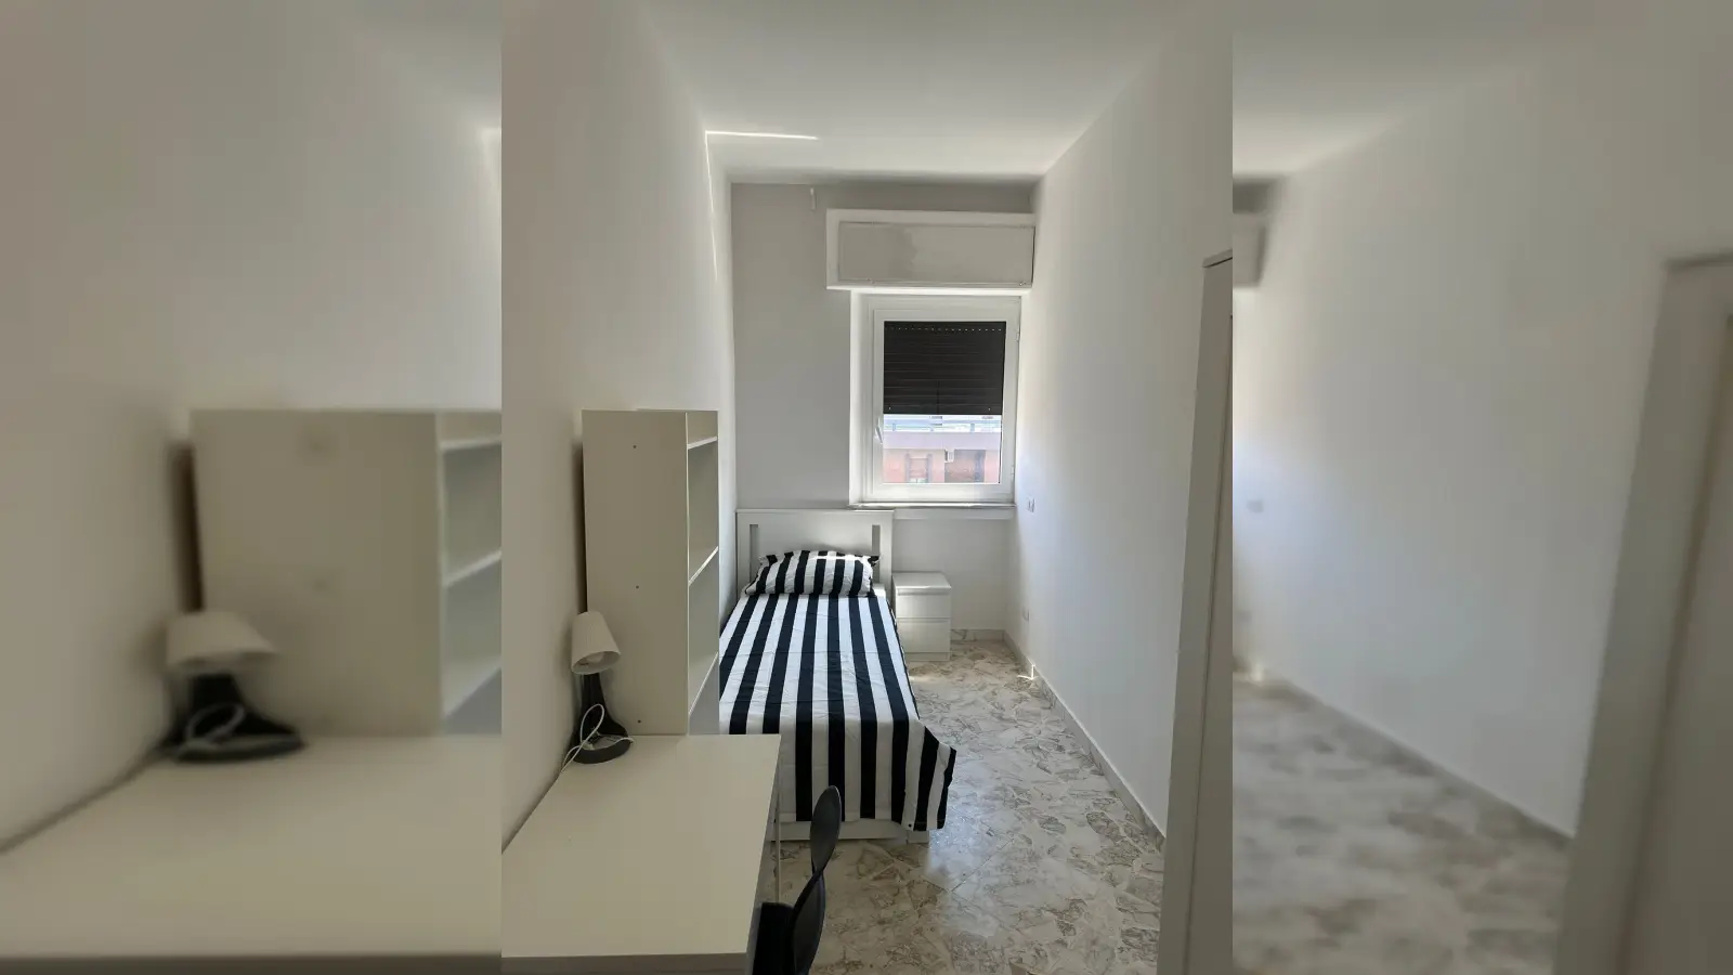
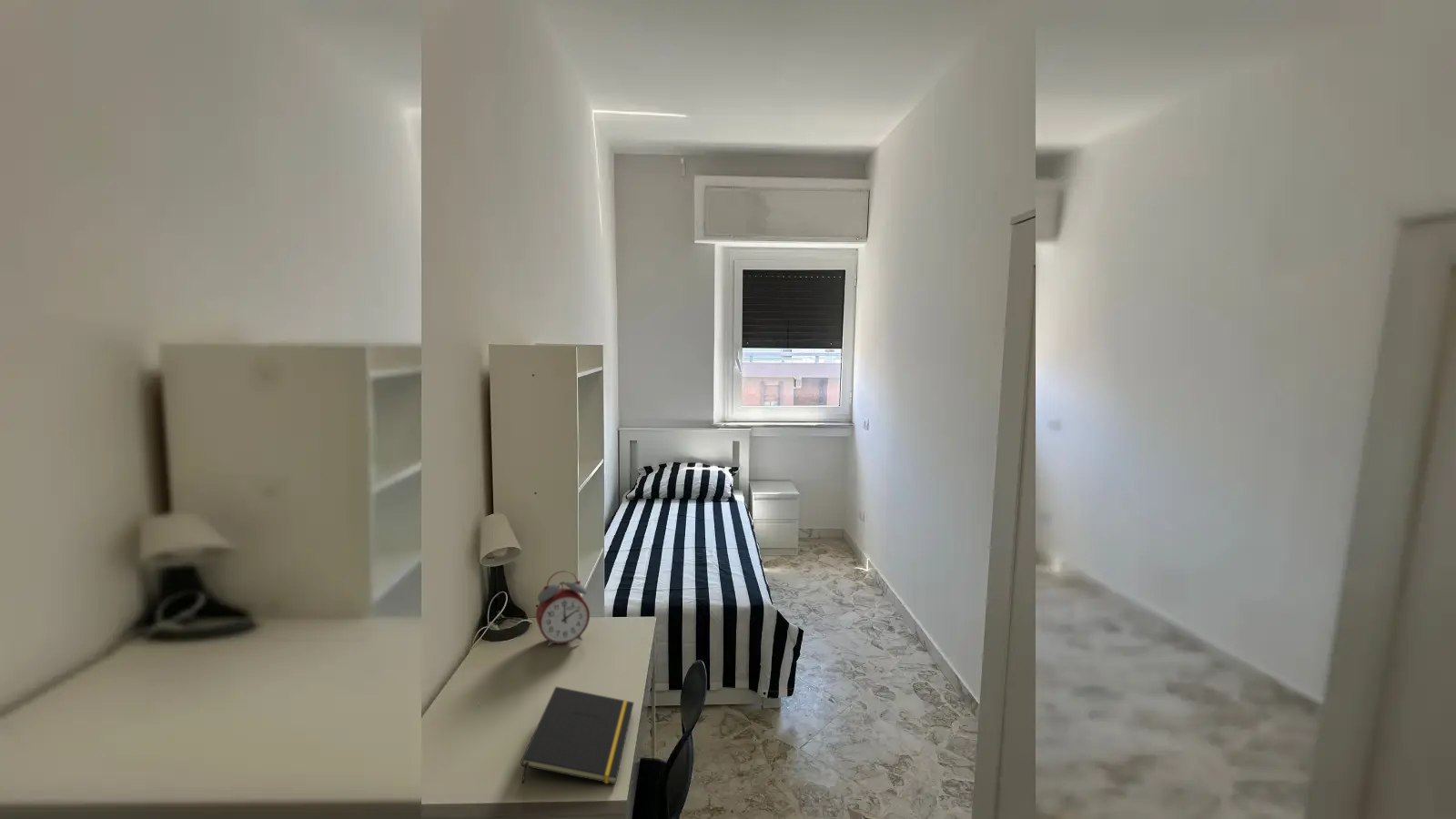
+ notepad (582, 731)
+ alarm clock (562, 605)
